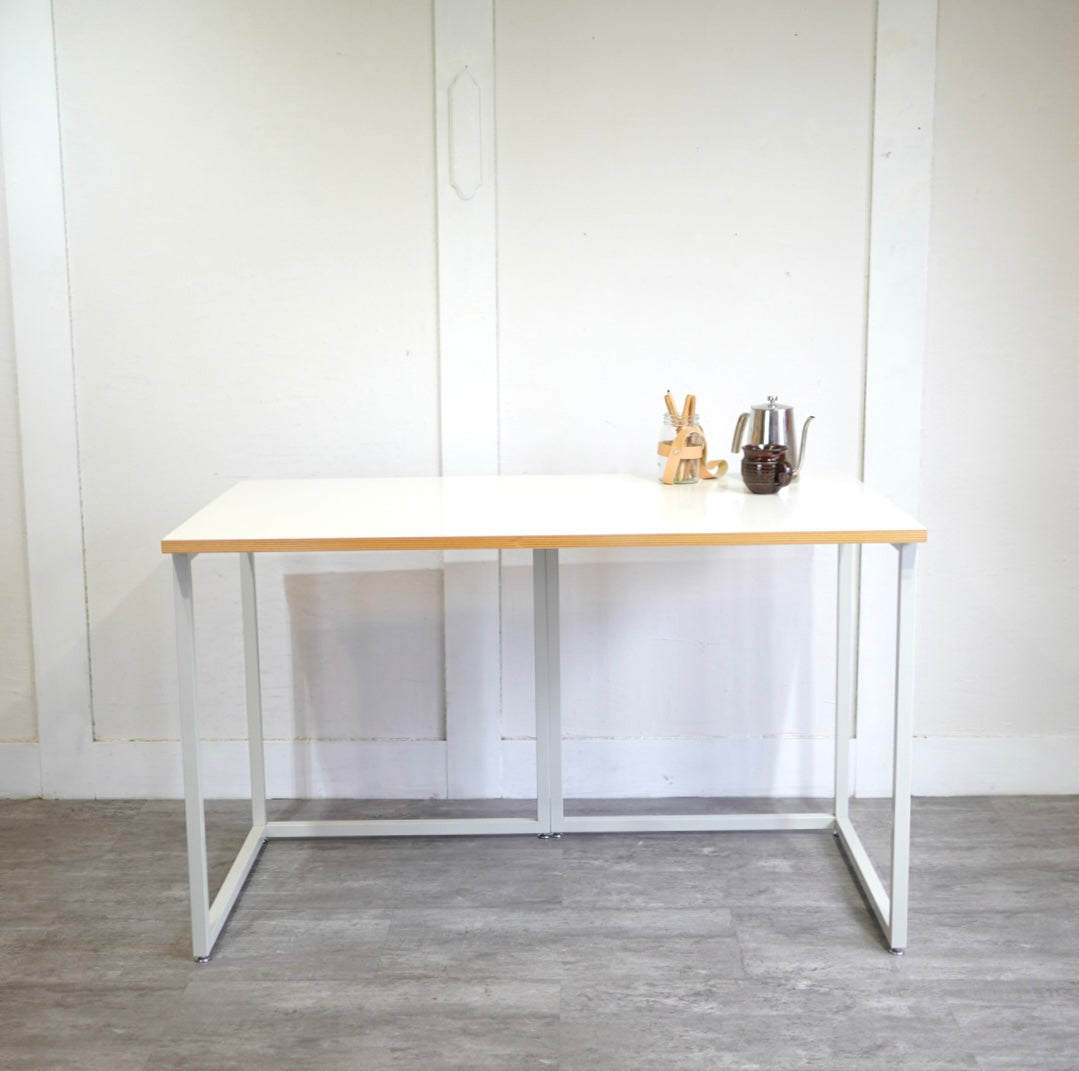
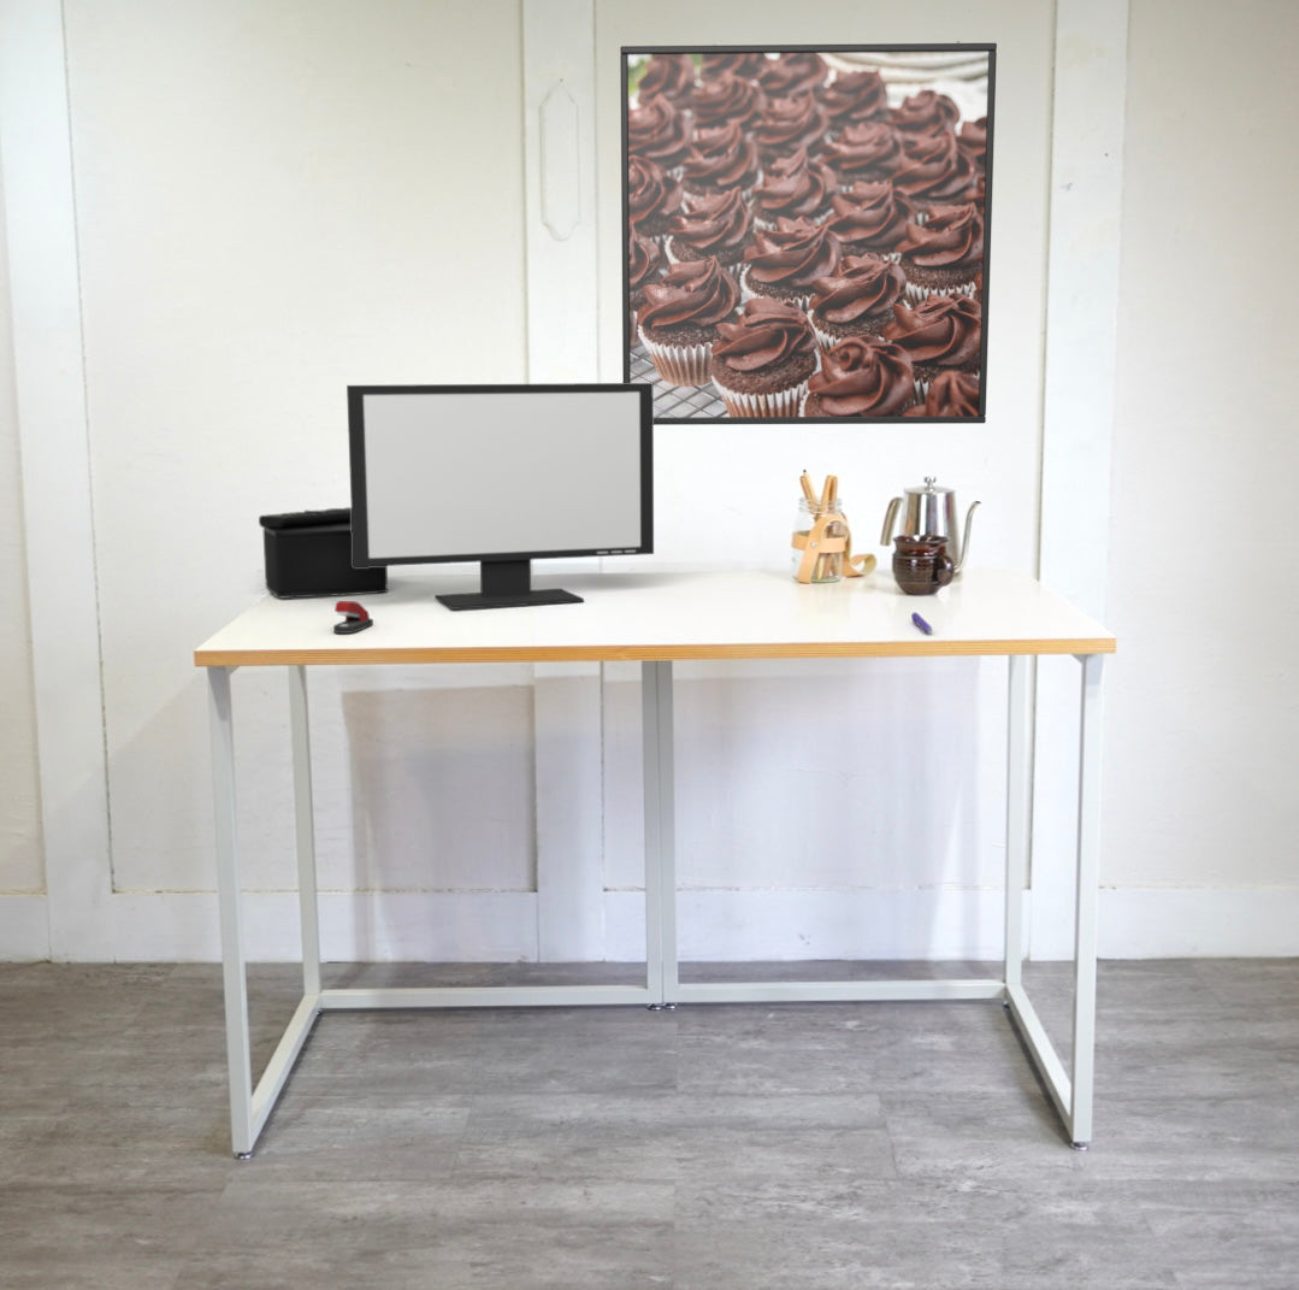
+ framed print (805, 237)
+ speaker (324, 549)
+ computer monitor (506, 493)
+ pen (921, 623)
+ stapler (352, 613)
